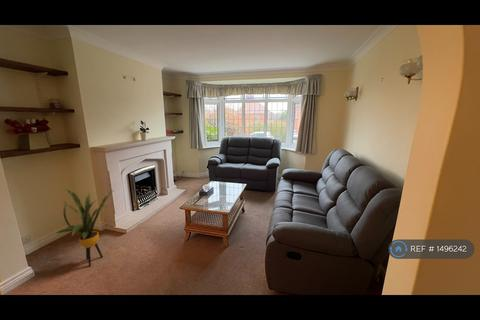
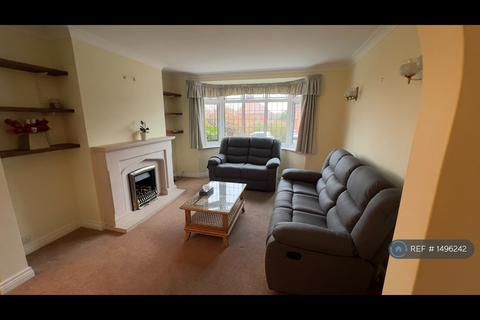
- house plant (88, 225)
